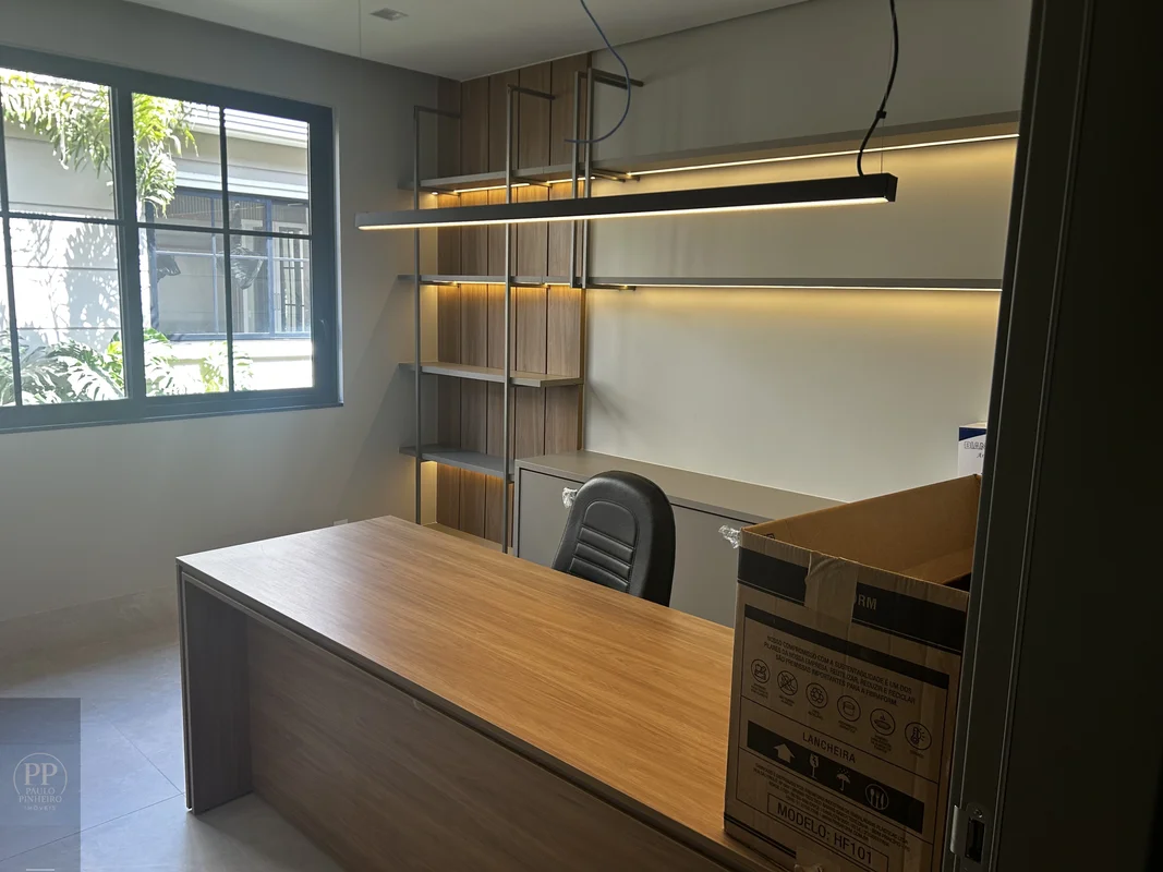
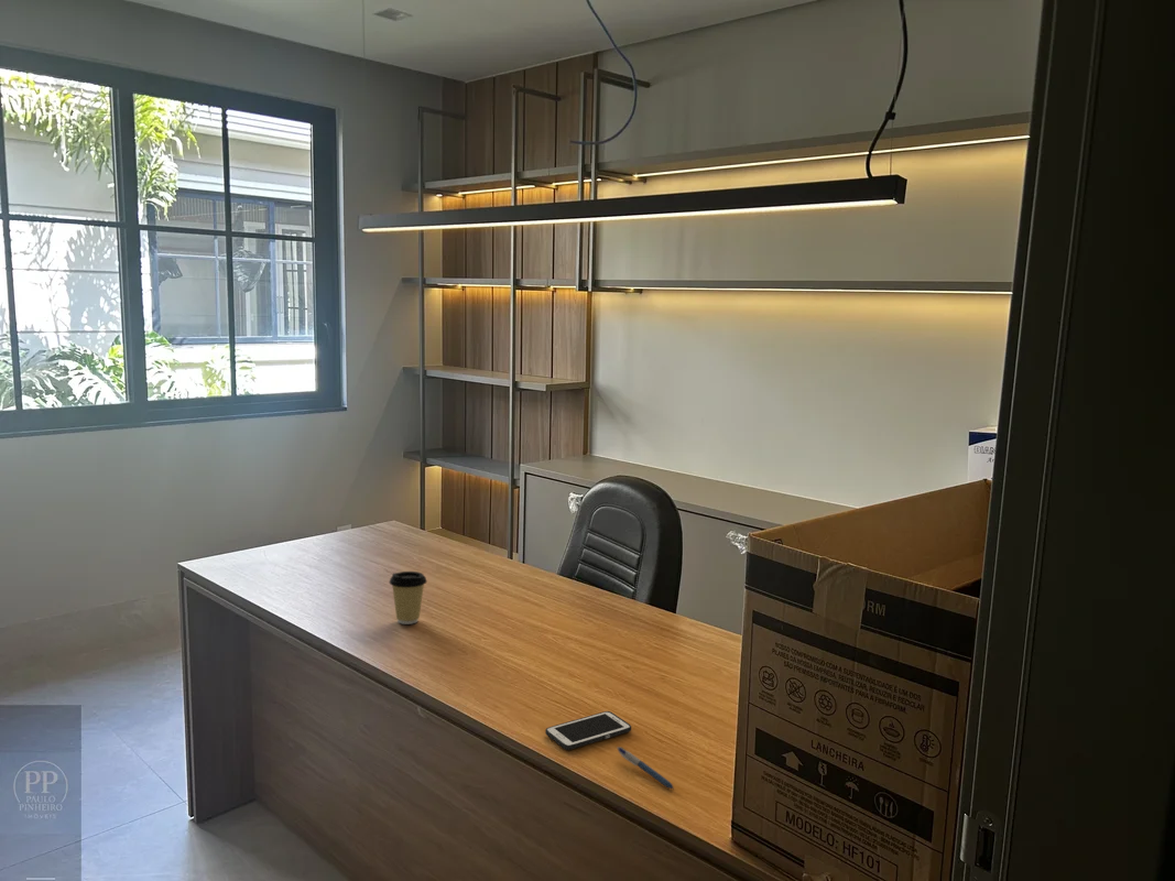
+ coffee cup (407, 597)
+ pen (643, 768)
+ cell phone (588, 729)
